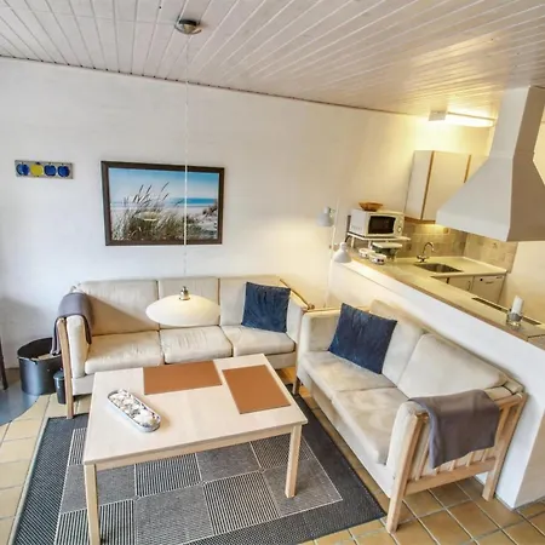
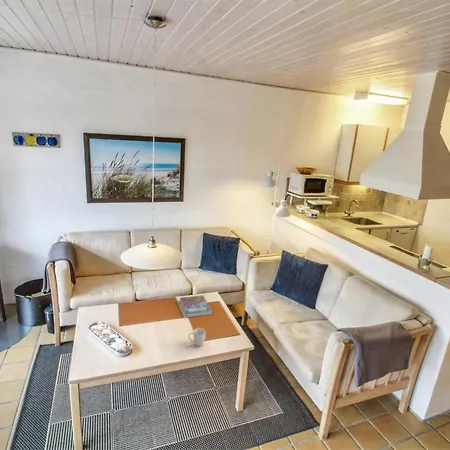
+ book (195, 305)
+ mug (196, 337)
